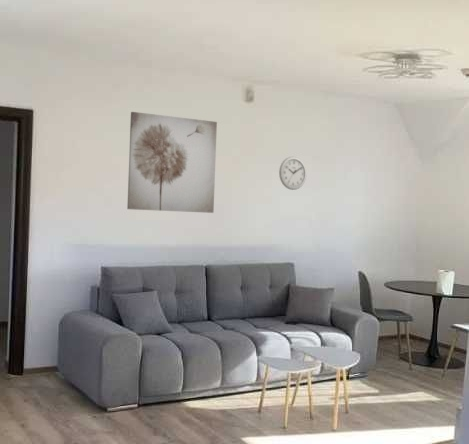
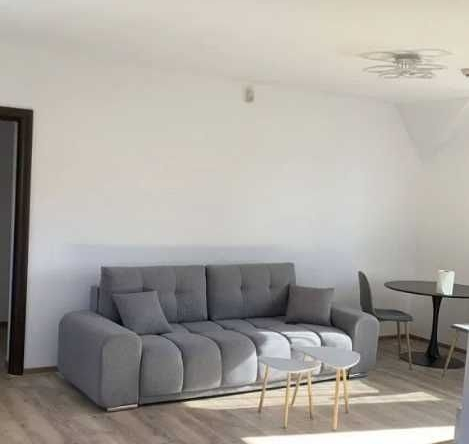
- wall art (173, 164)
- wall clock (293, 173)
